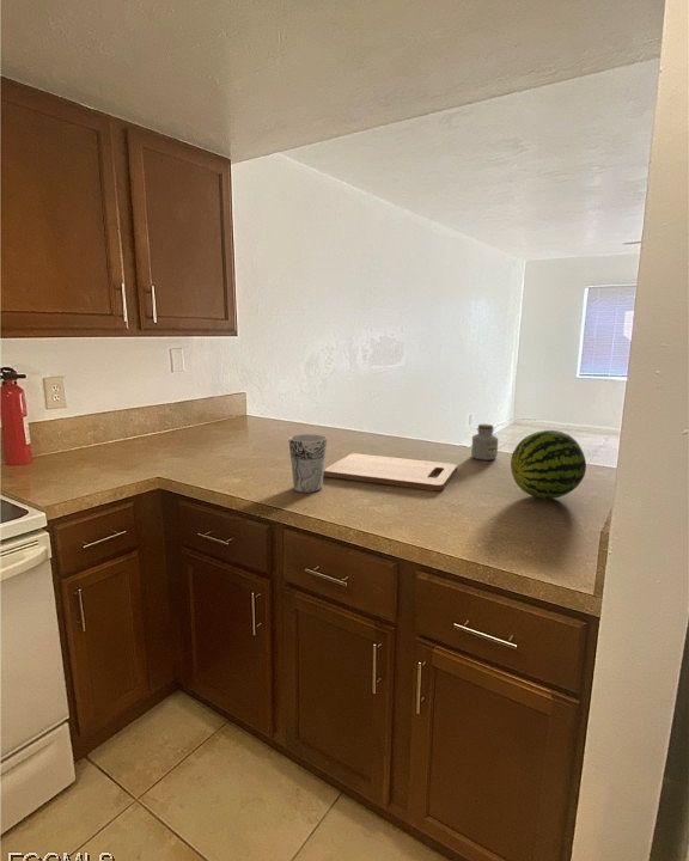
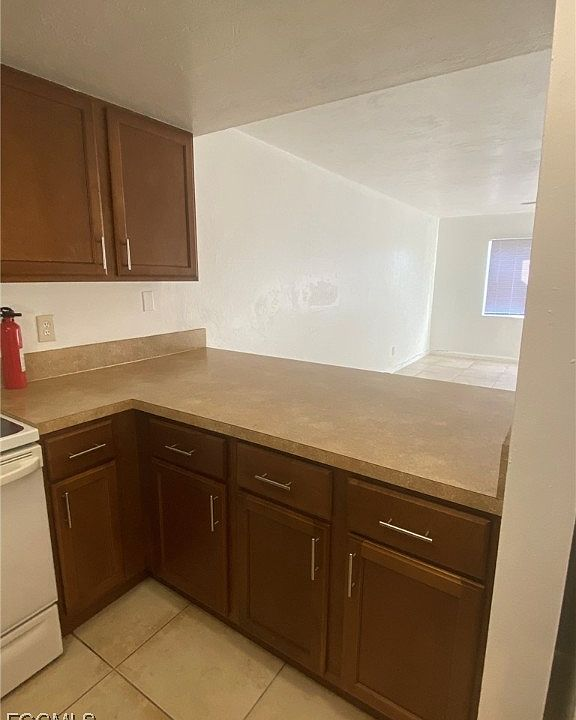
- cutting board (391, 469)
- jar (484, 440)
- fruit (549, 464)
- cup (307, 463)
